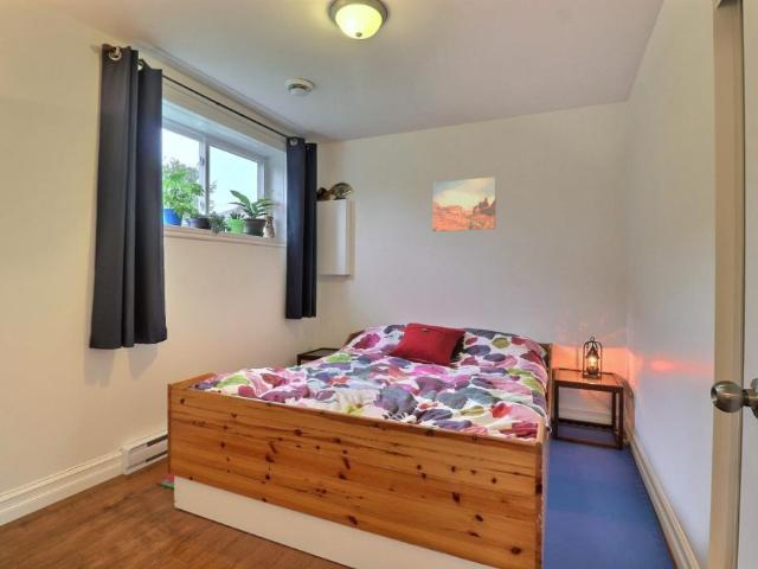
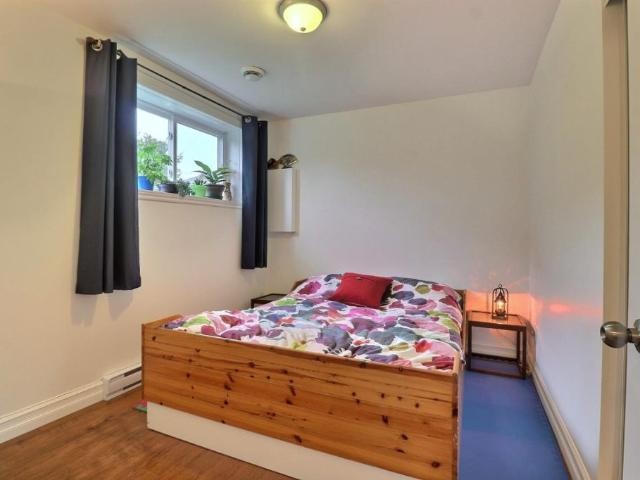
- wall art (463, 205)
